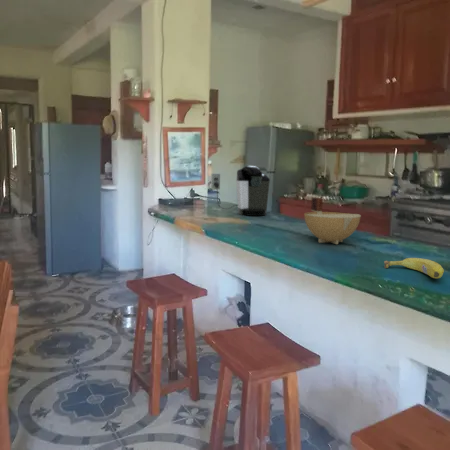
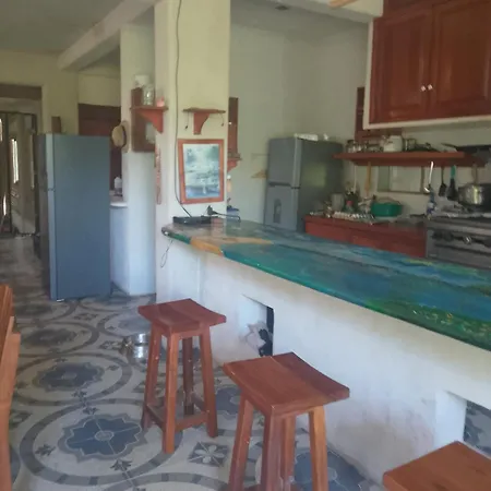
- bowl (330, 221)
- coffee maker (243, 190)
- fruit (413, 266)
